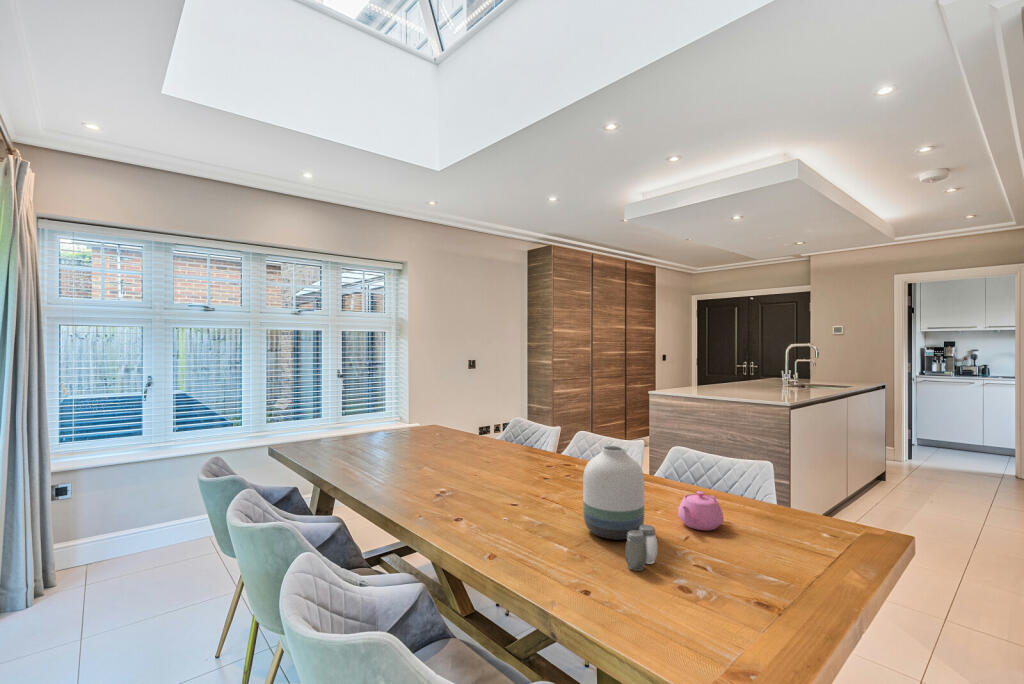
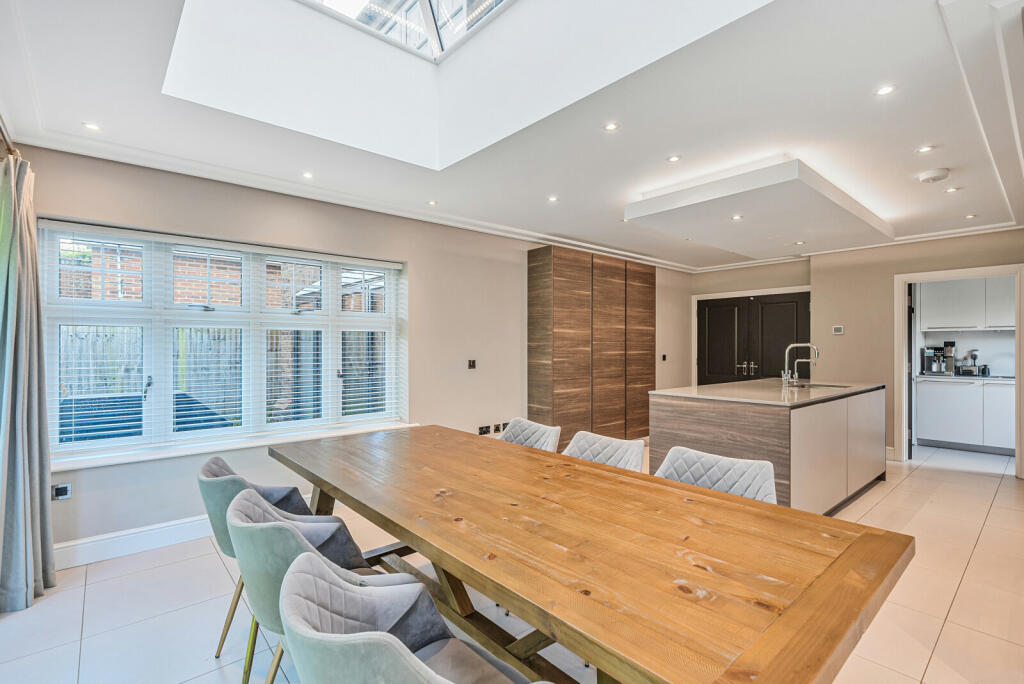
- teapot (699, 509)
- vase (613, 490)
- salt and pepper shaker (641, 546)
